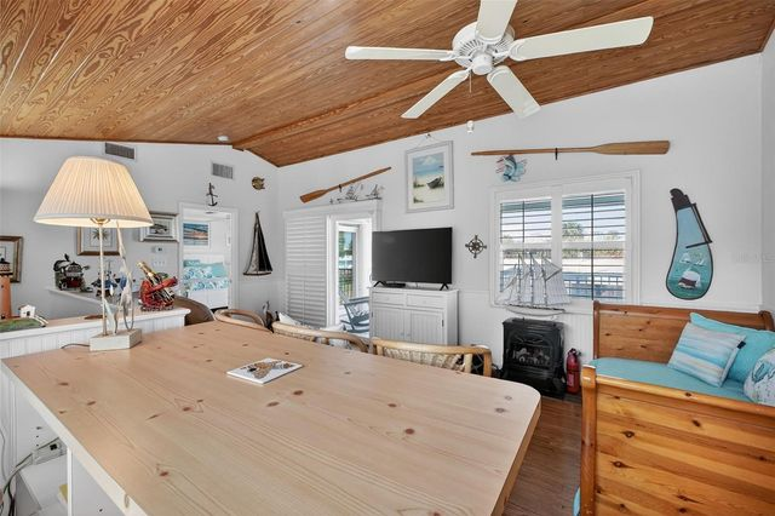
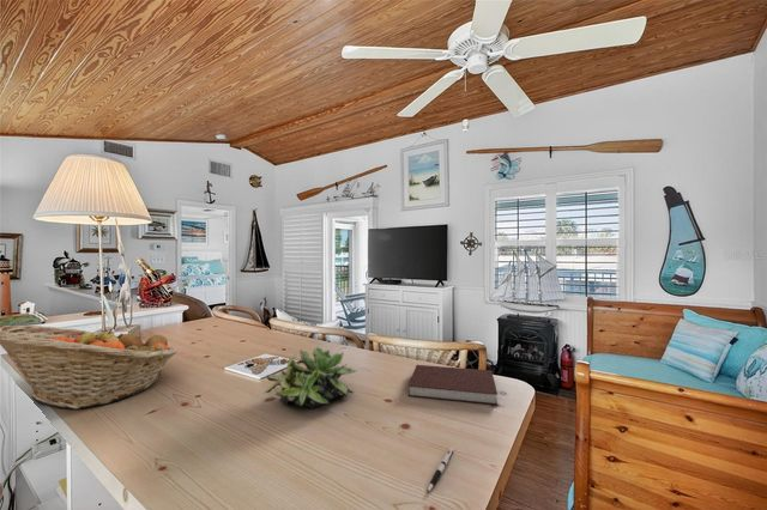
+ fruit basket (91, 353)
+ pen (441, 468)
+ notebook (452, 382)
+ succulent plant (310, 372)
